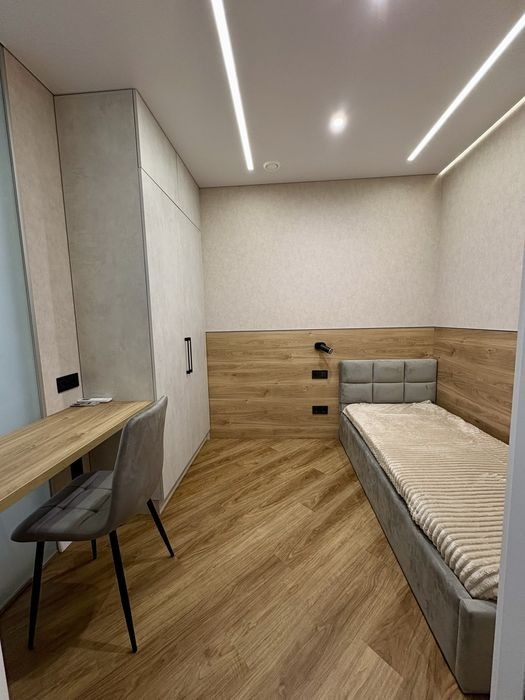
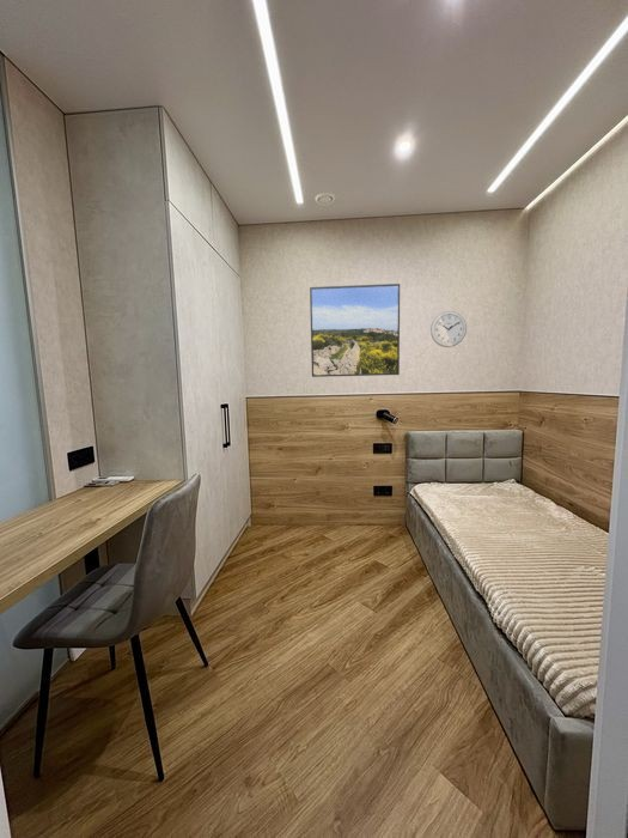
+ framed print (354, 330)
+ wall clock (449, 329)
